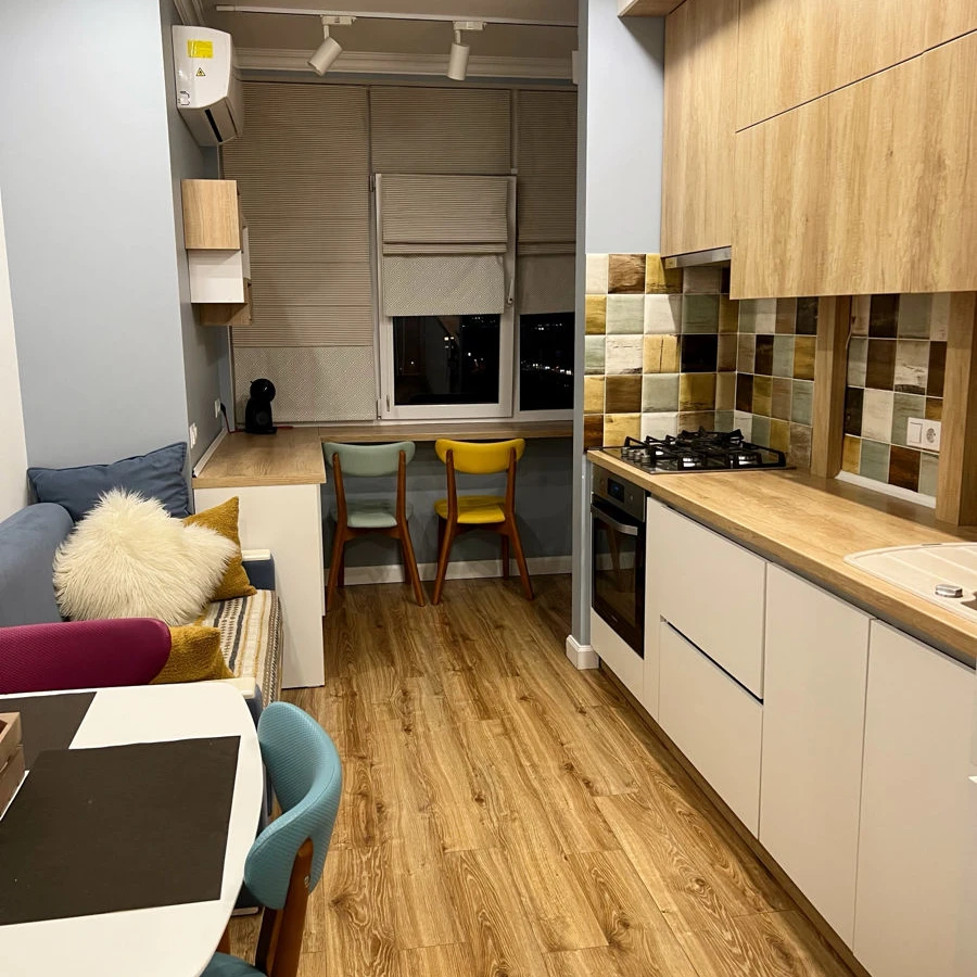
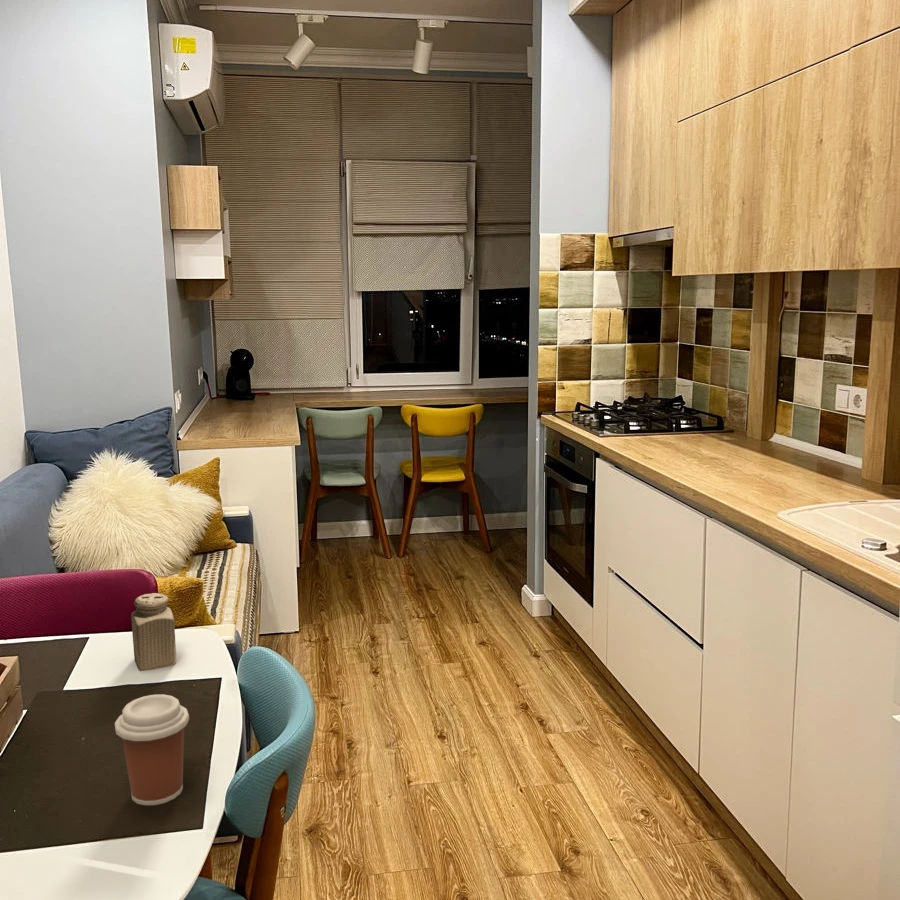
+ coffee cup (154, 749)
+ salt shaker (153, 629)
